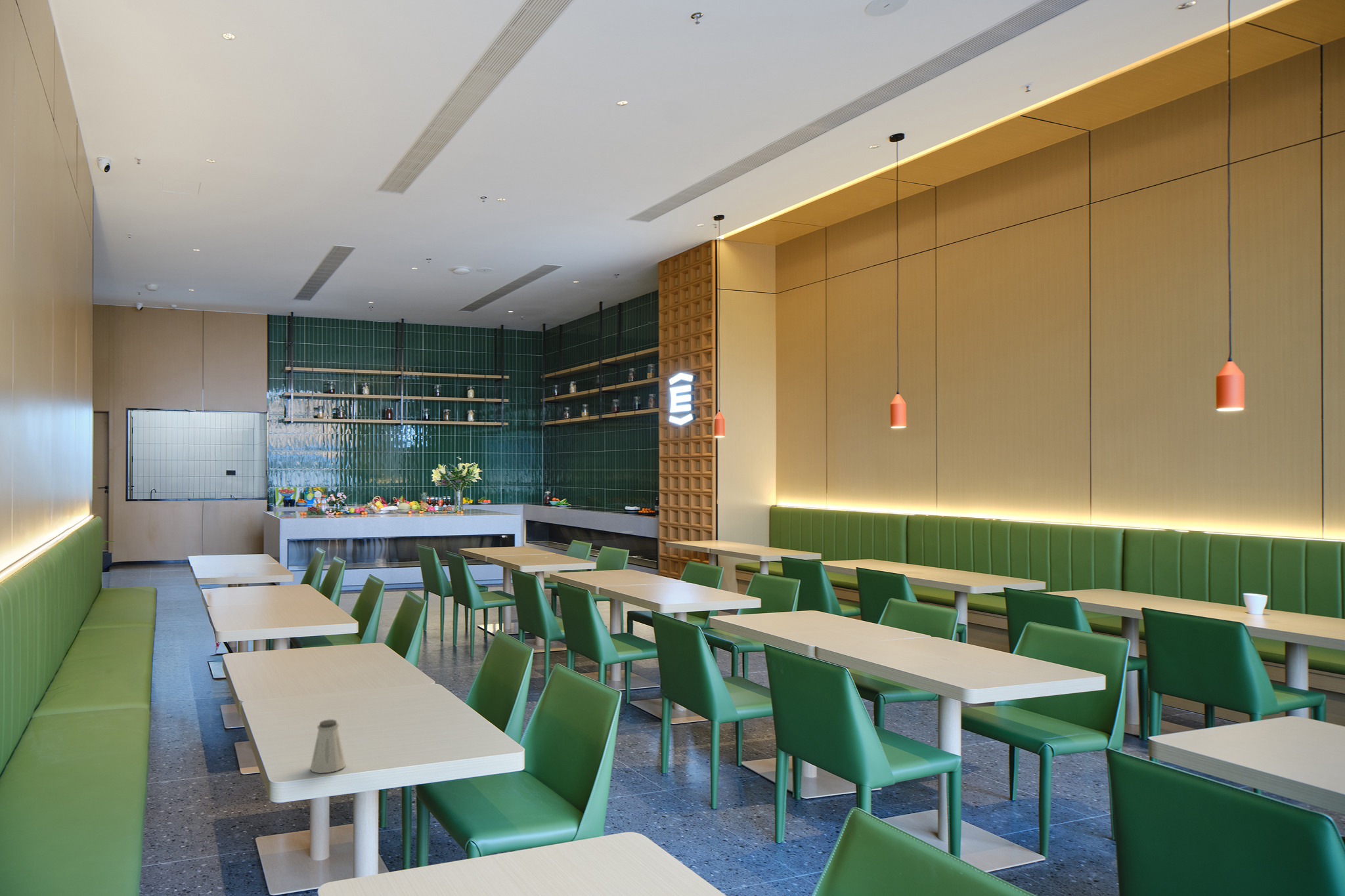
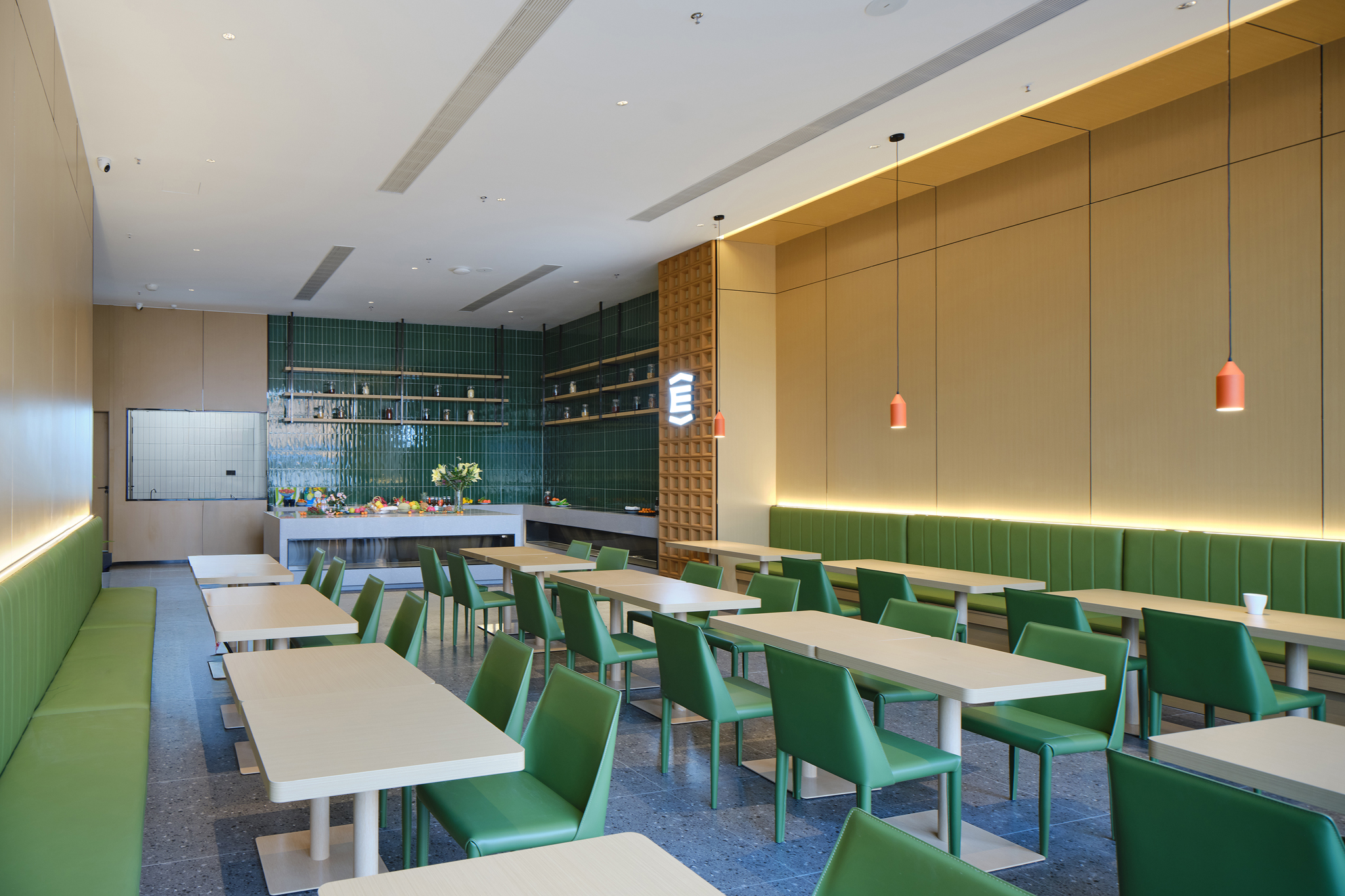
- saltshaker (328, 744)
